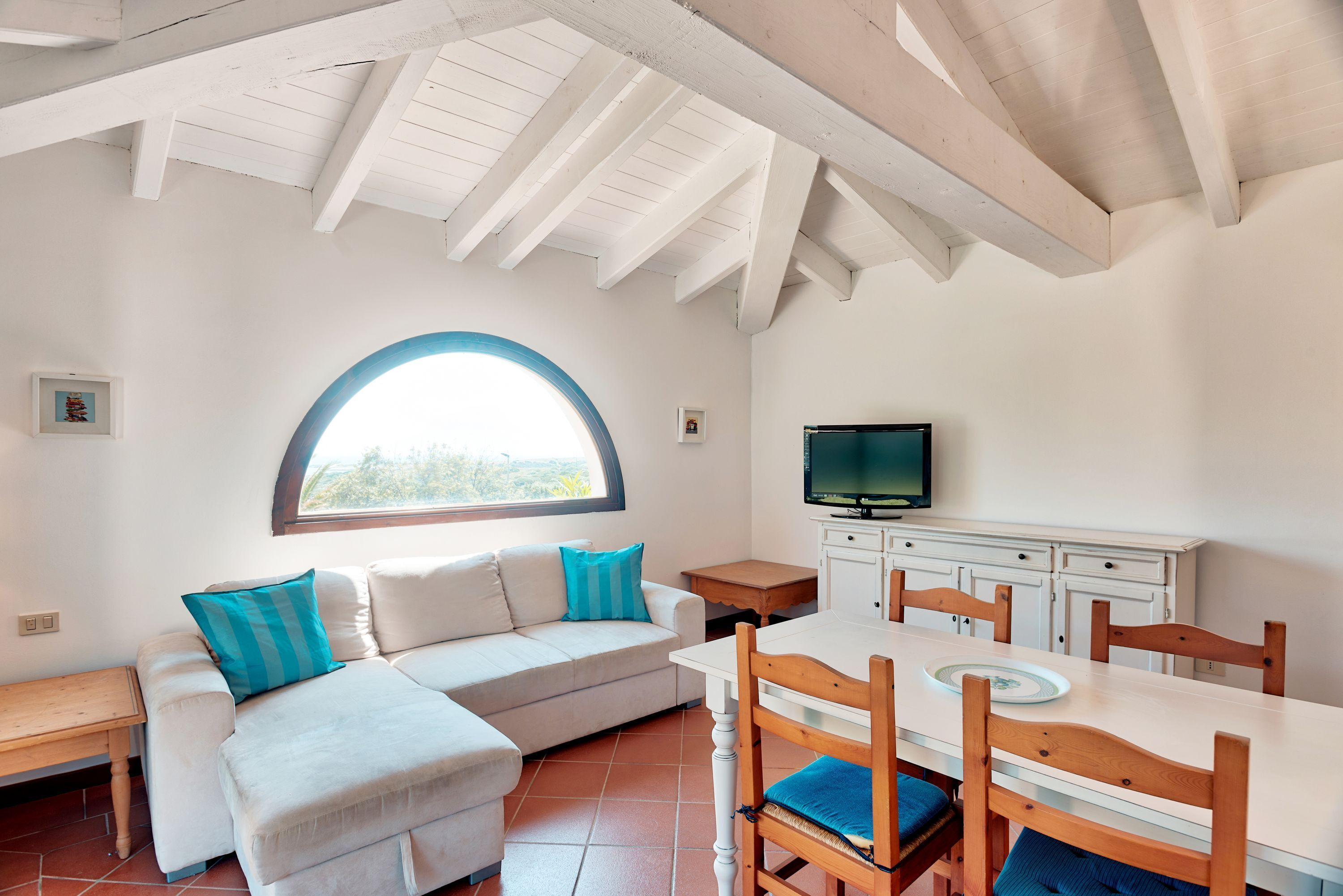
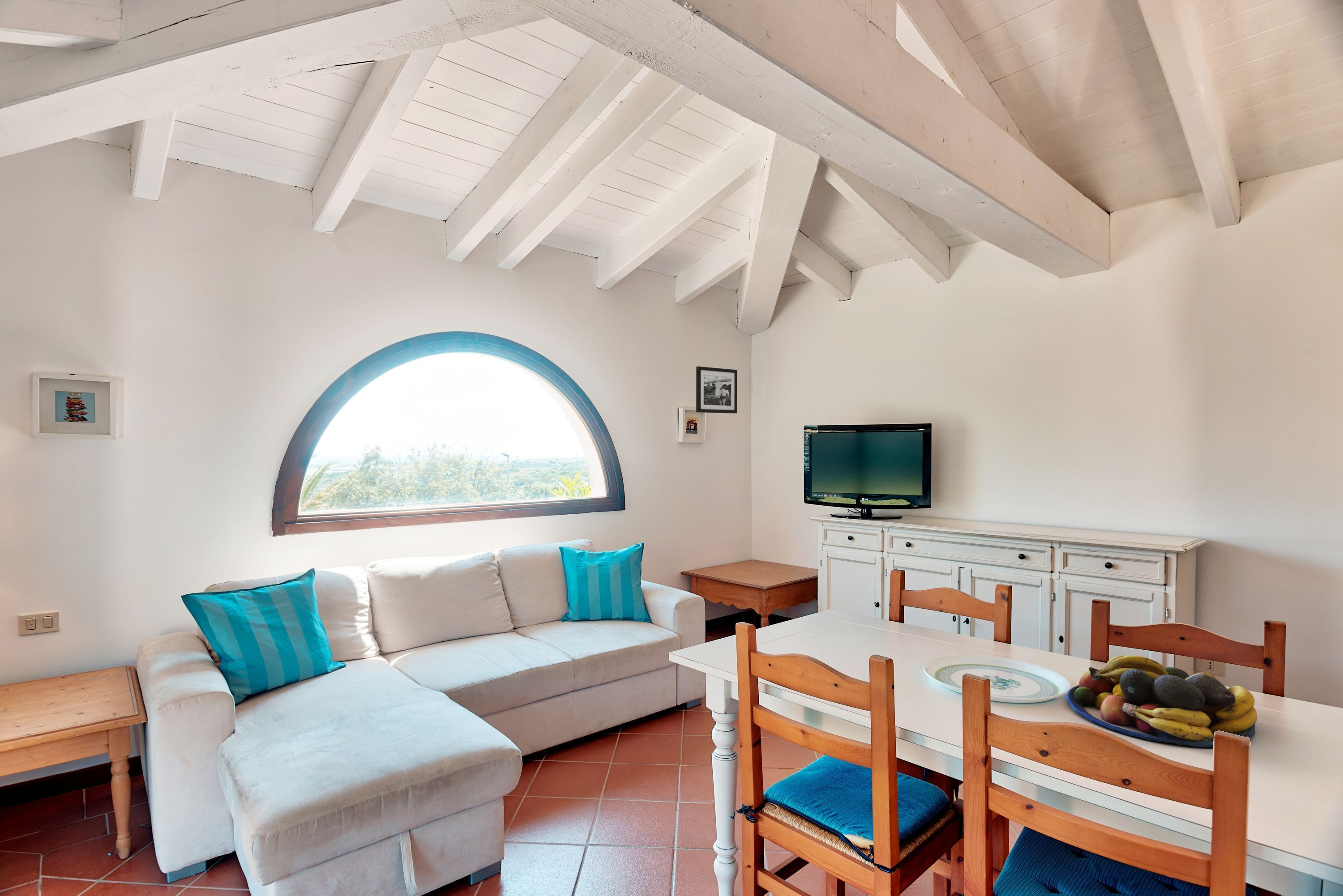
+ picture frame (717, 390)
+ fruit bowl (1153, 686)
